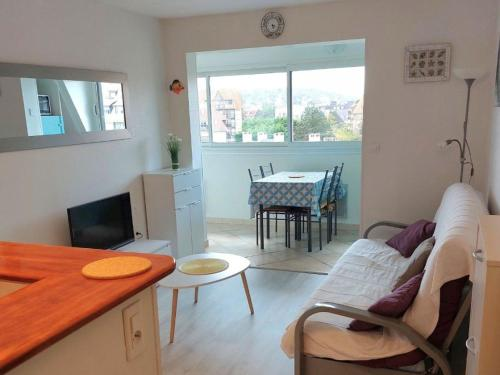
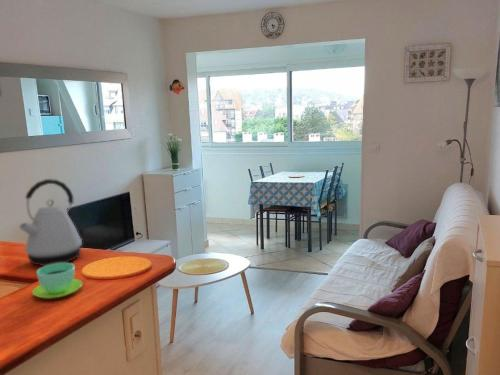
+ cup (57, 279)
+ kettle (50, 220)
